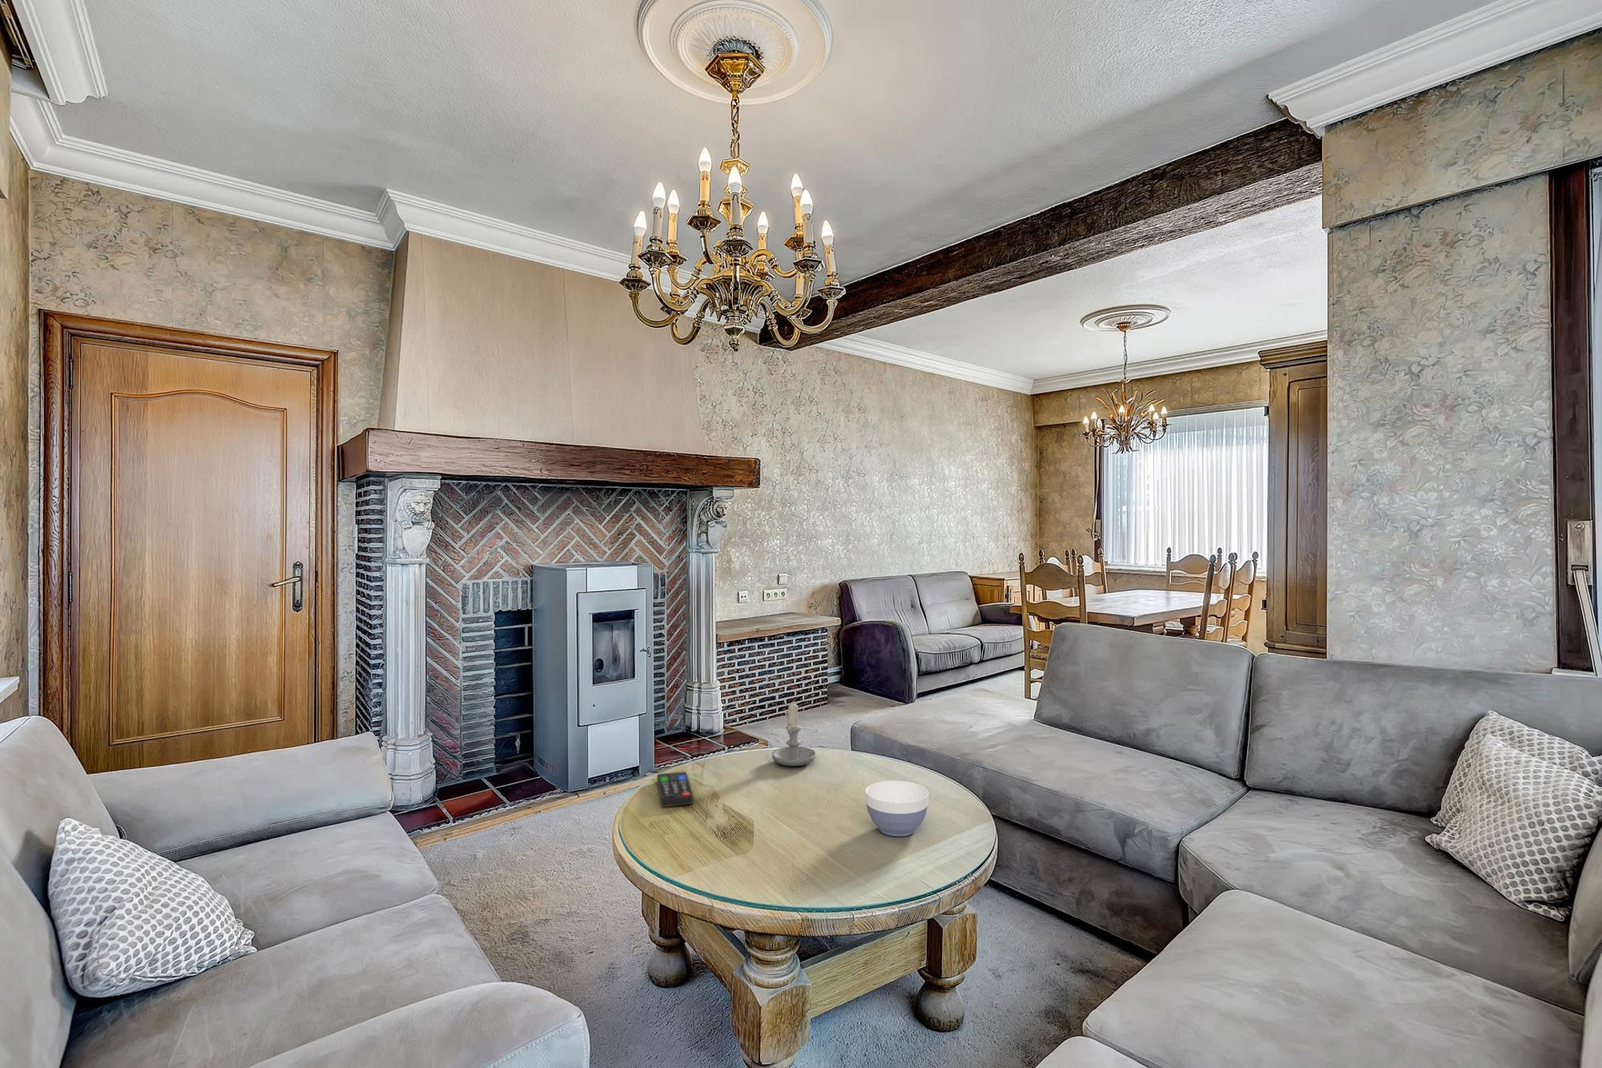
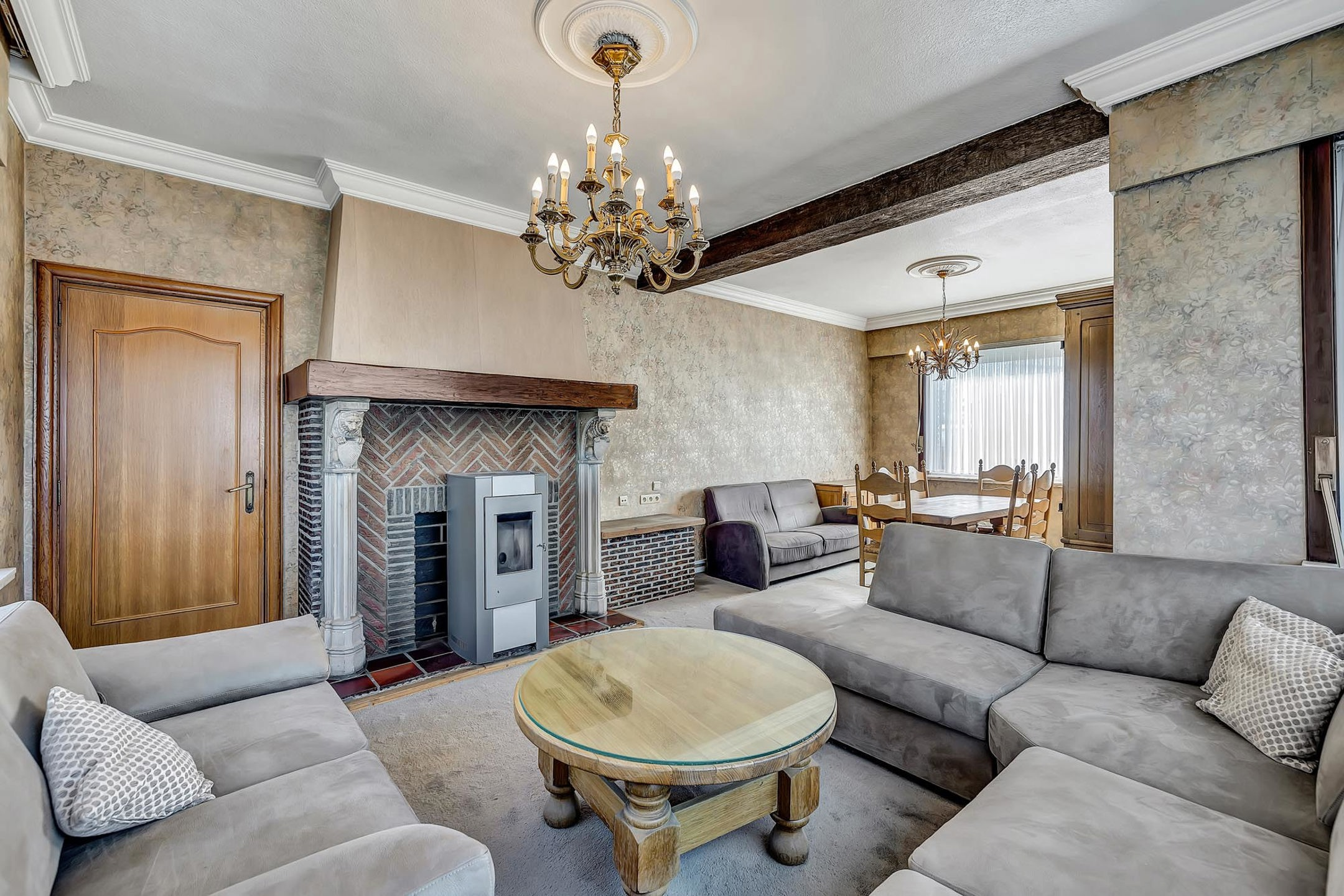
- bowl (896, 809)
- remote control (675, 788)
- candle (794, 732)
